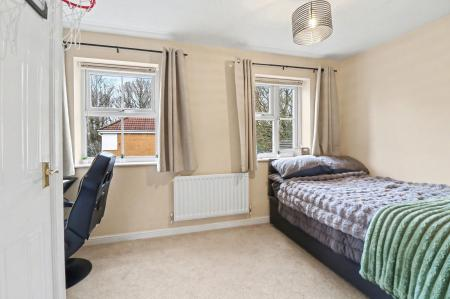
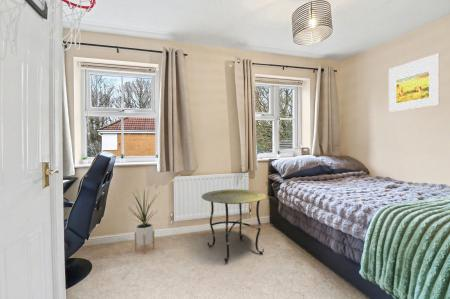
+ side table (234, 222)
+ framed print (411, 85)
+ house plant (144, 217)
